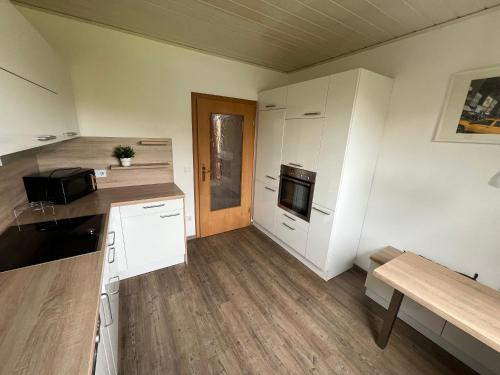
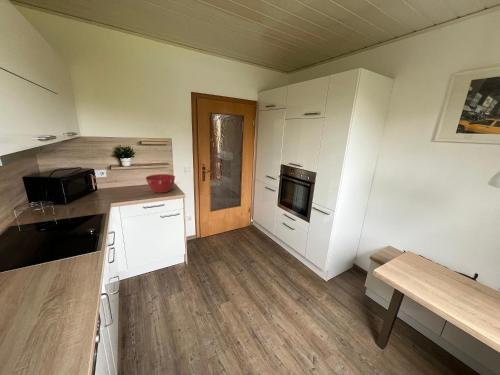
+ mixing bowl (161, 184)
